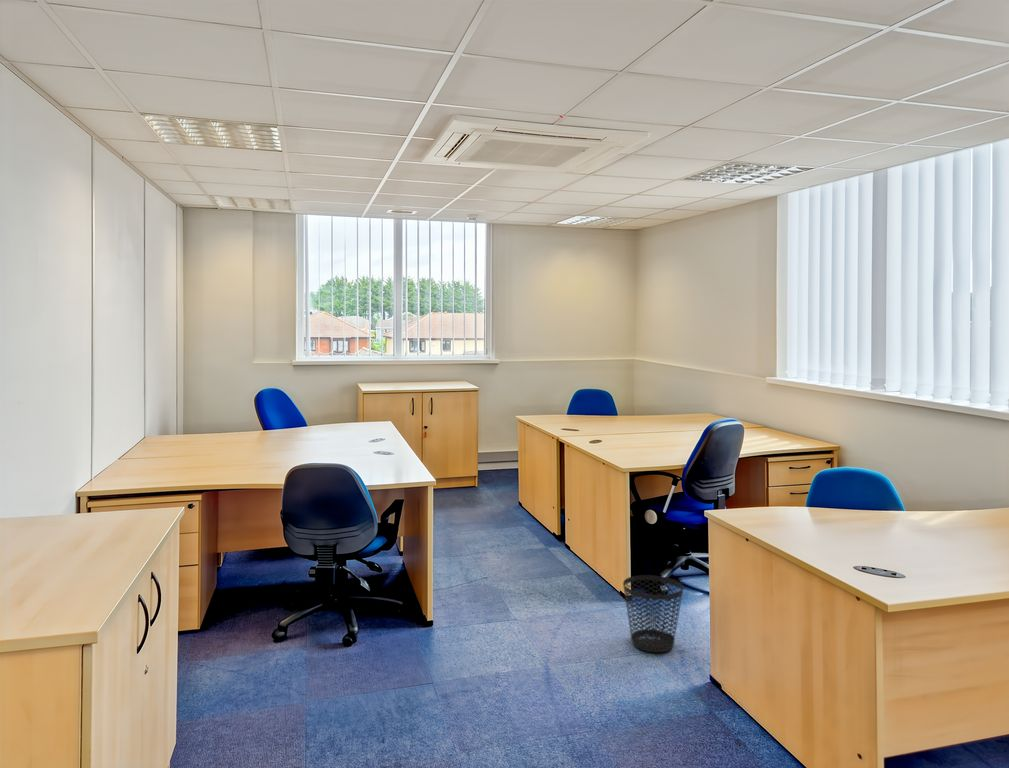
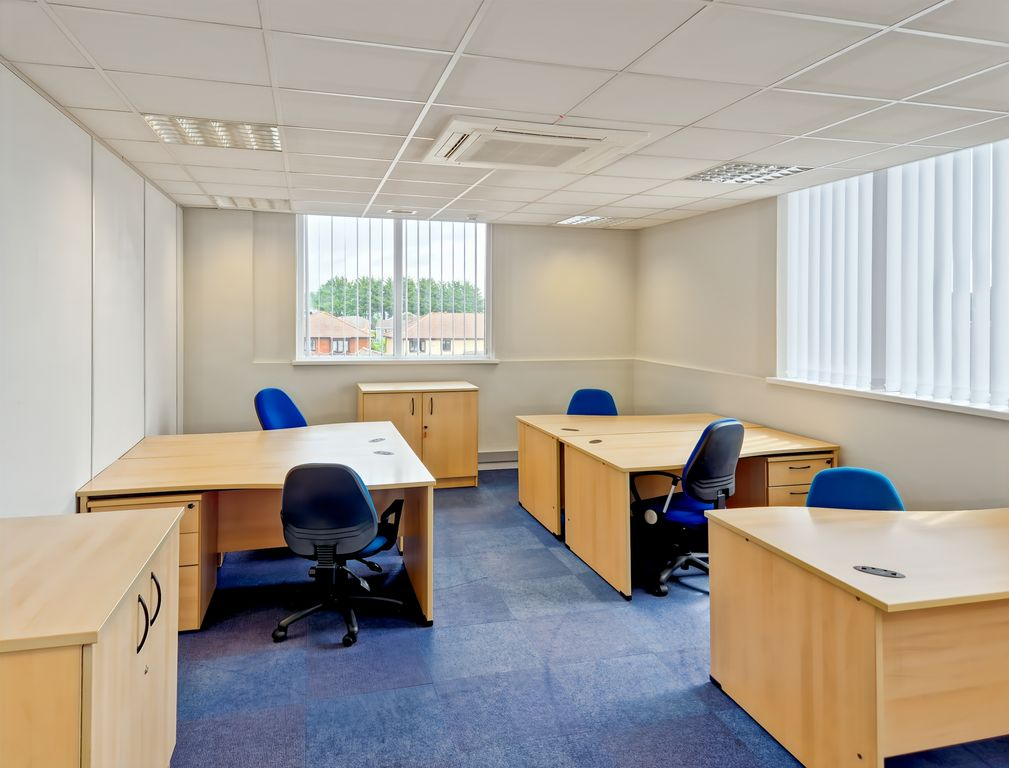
- wastebasket (653, 614)
